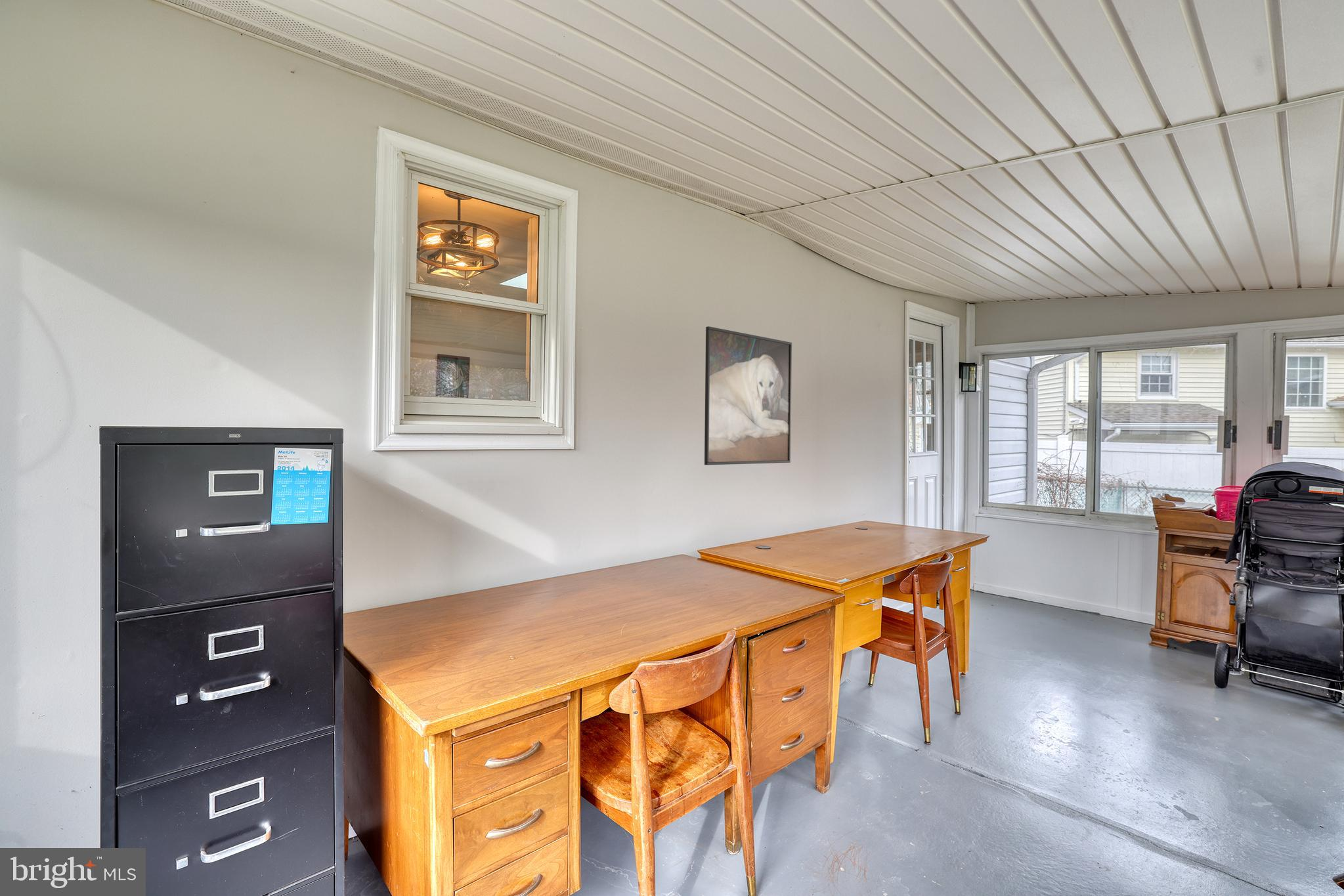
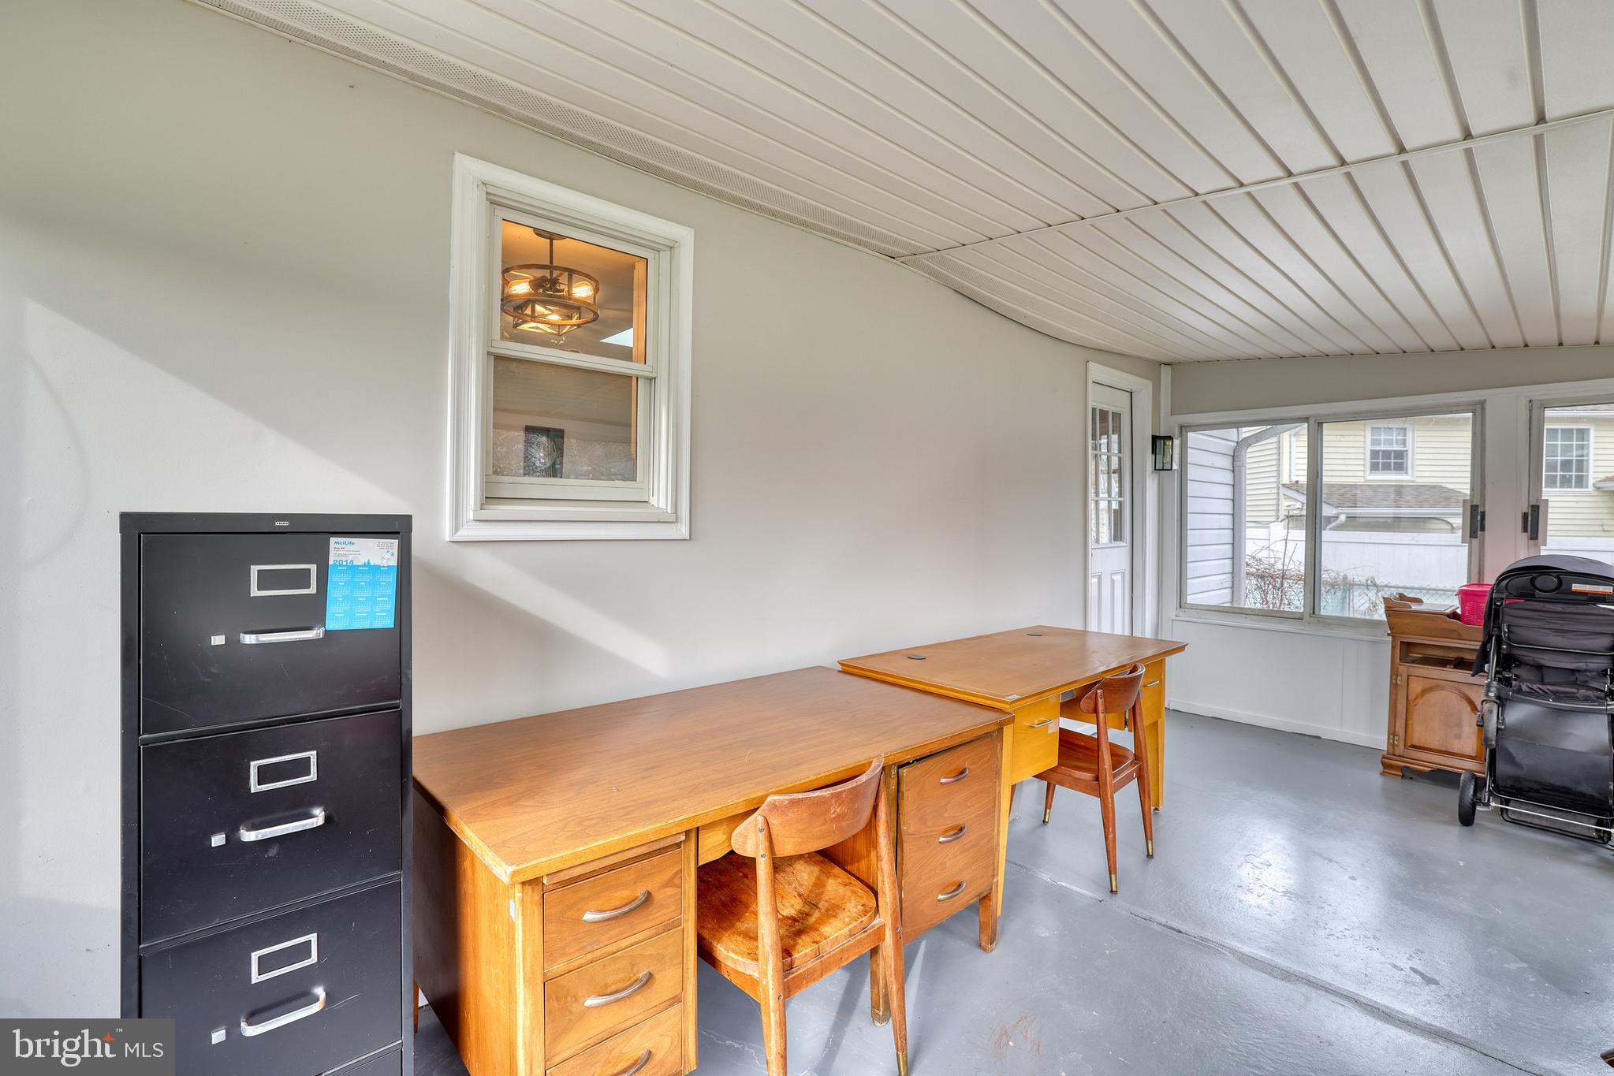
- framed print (750, 399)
